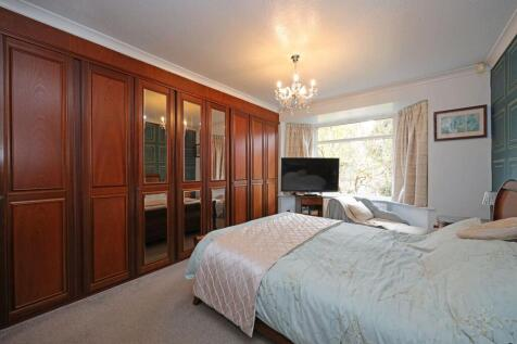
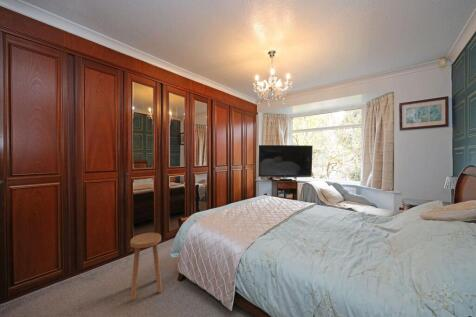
+ stool (138, 263)
